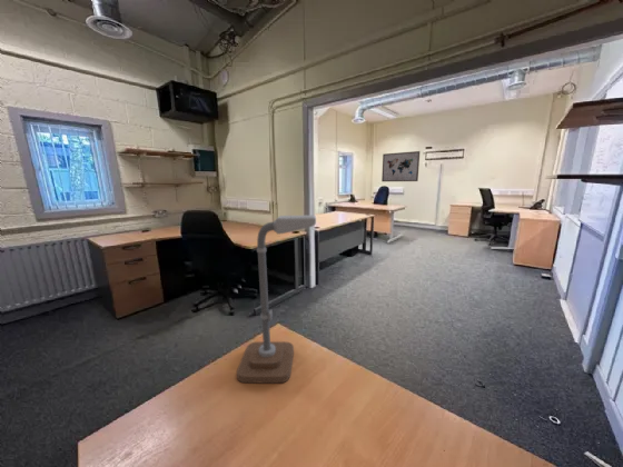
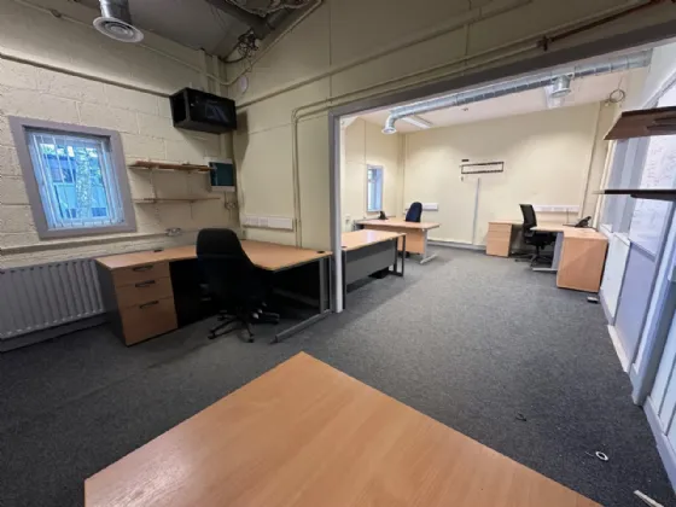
- wall art (399, 167)
- desk lamp (267, 295)
